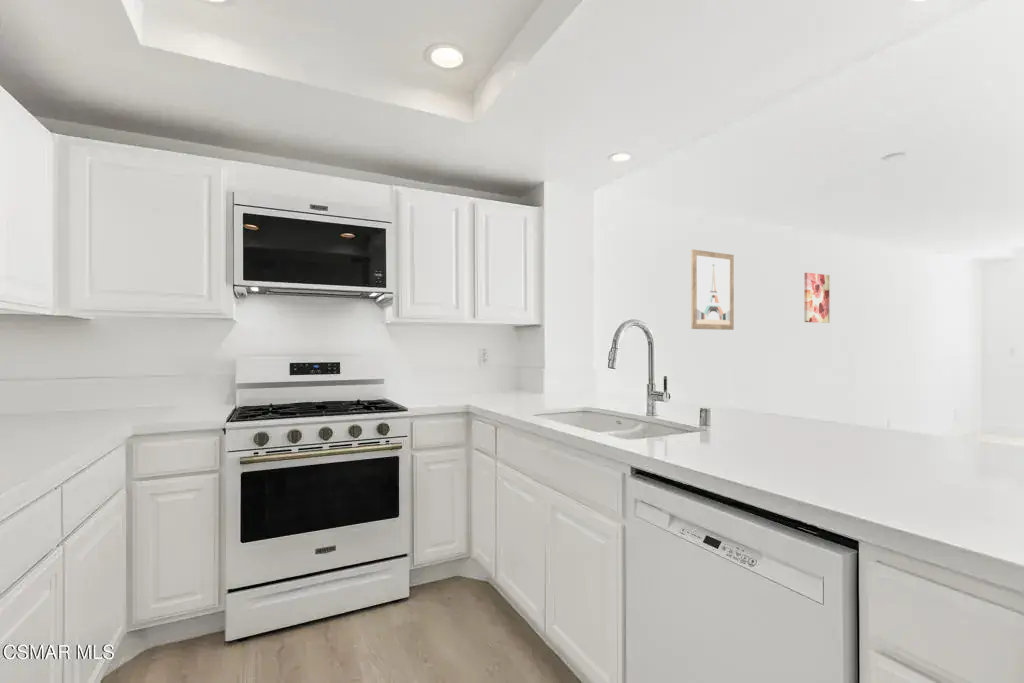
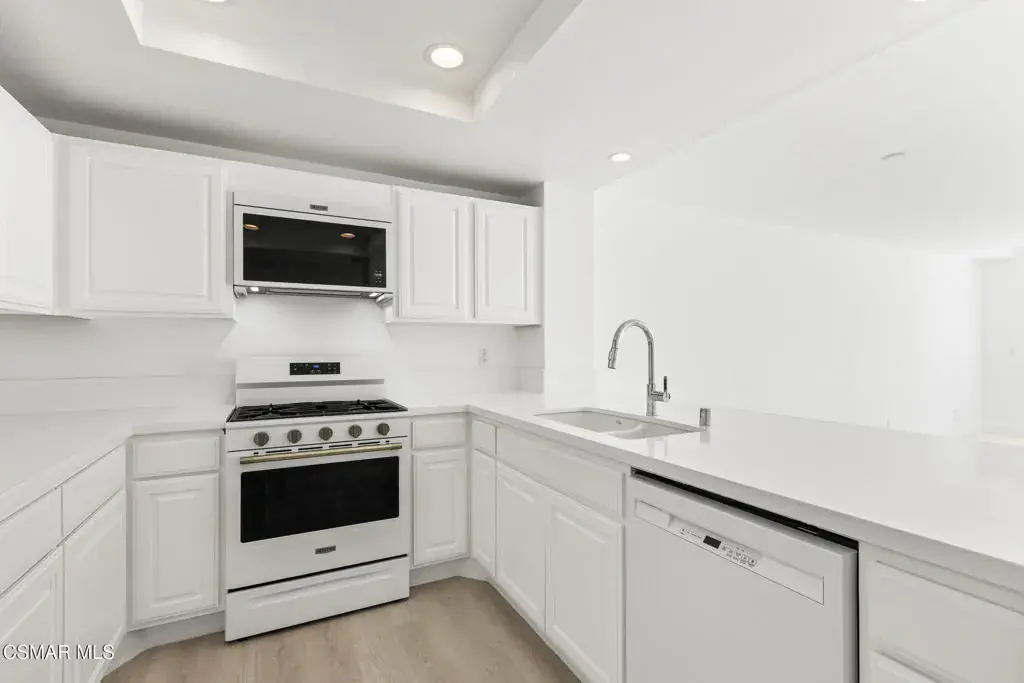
- wall art (817, 298)
- wall art (713, 290)
